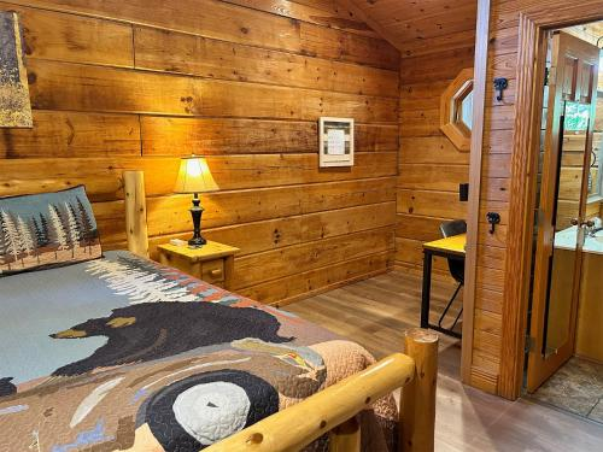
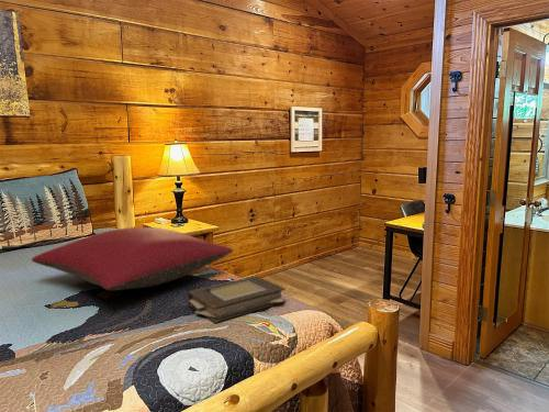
+ book (237, 297)
+ pillow (136, 254)
